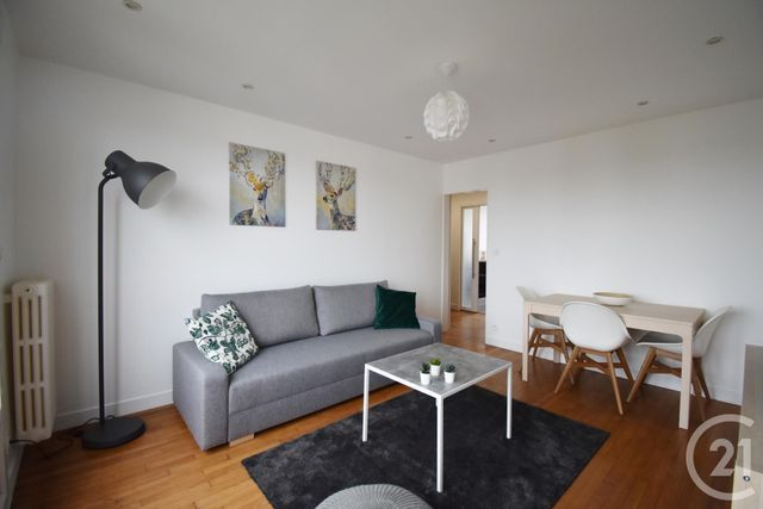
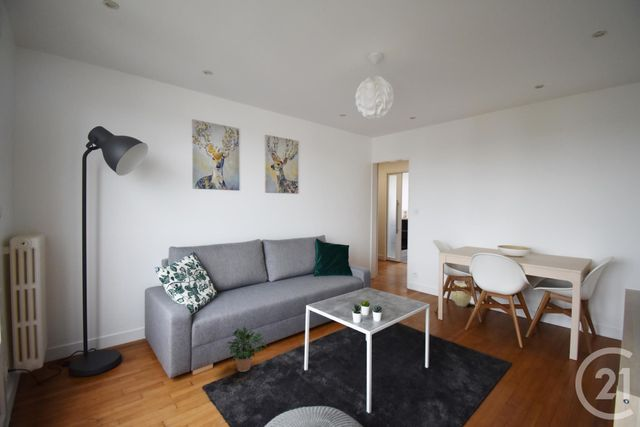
+ potted plant (247, 346)
+ woven basket (461, 294)
